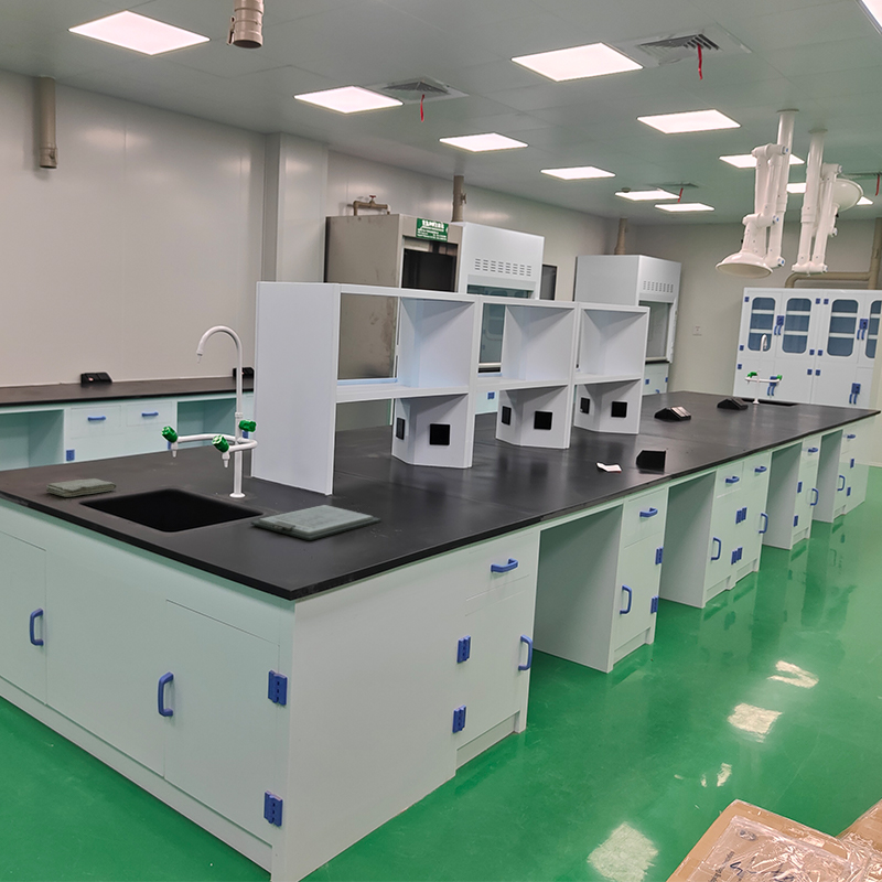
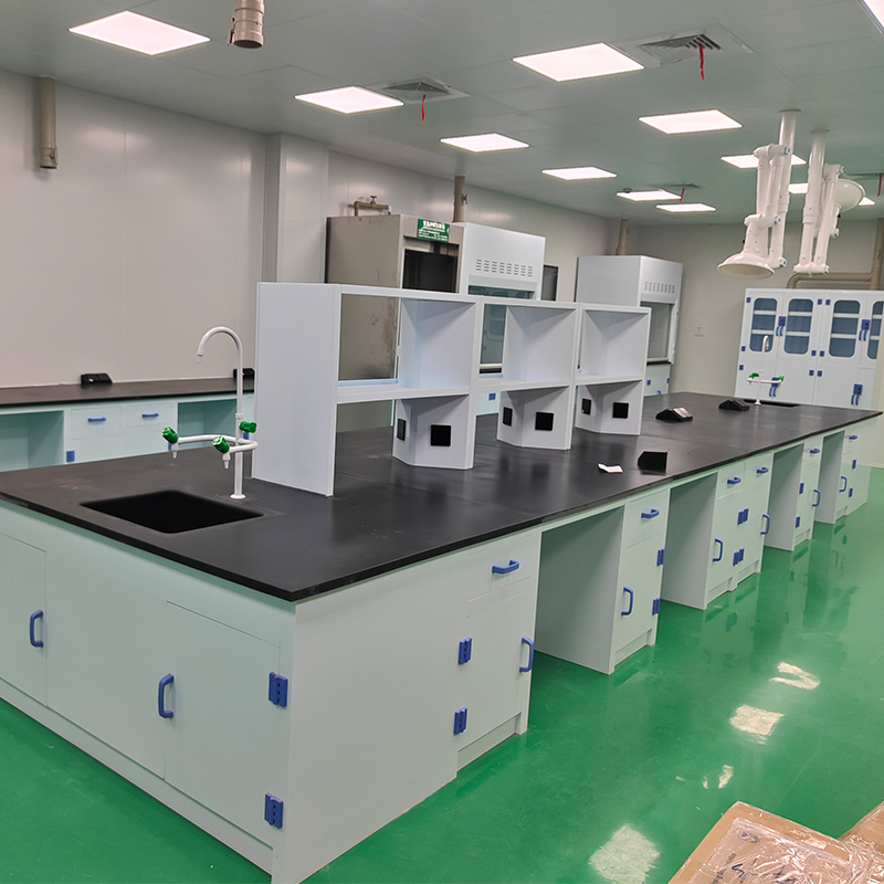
- washcloth (80, 486)
- clipboard (315, 519)
